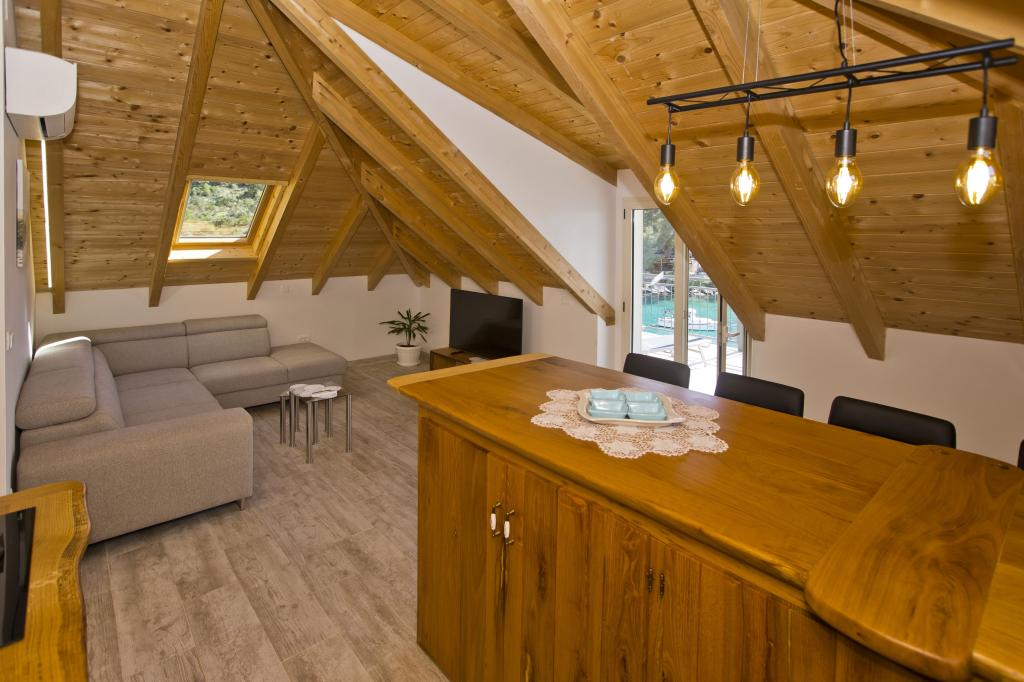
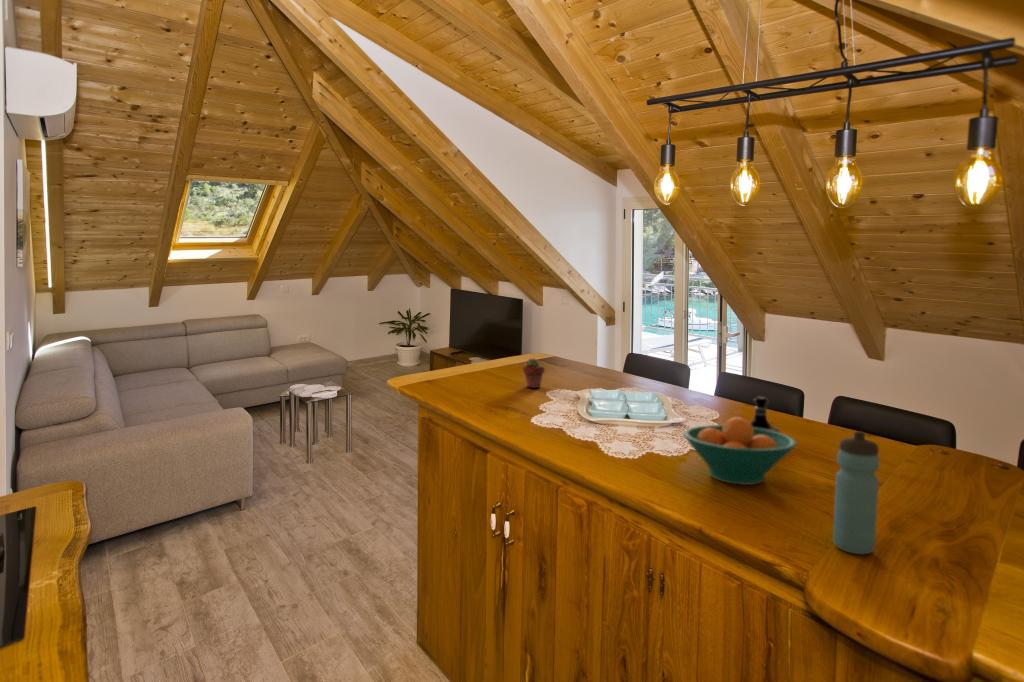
+ potted succulent (533, 372)
+ tequila bottle (760, 419)
+ water bottle (856, 490)
+ fruit bowl (737, 447)
